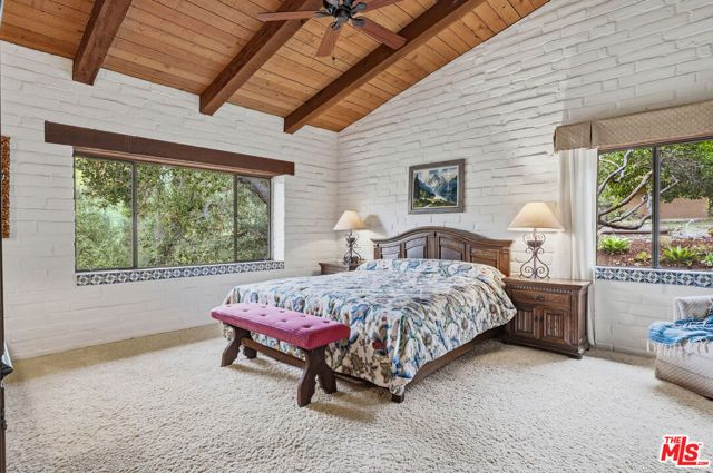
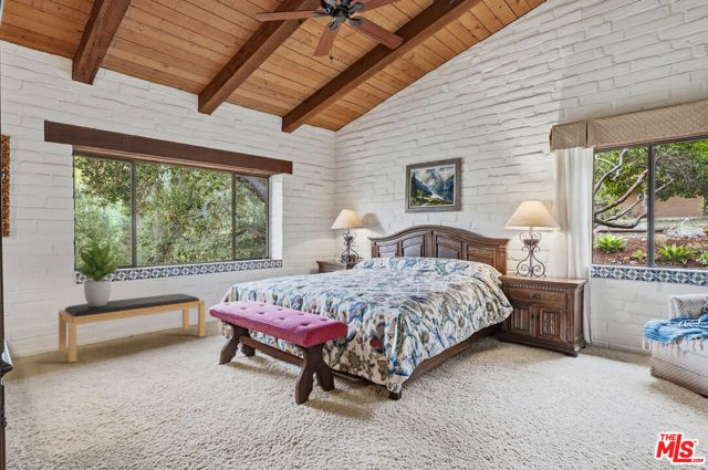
+ bench (136, 315)
+ potted plant (98, 272)
